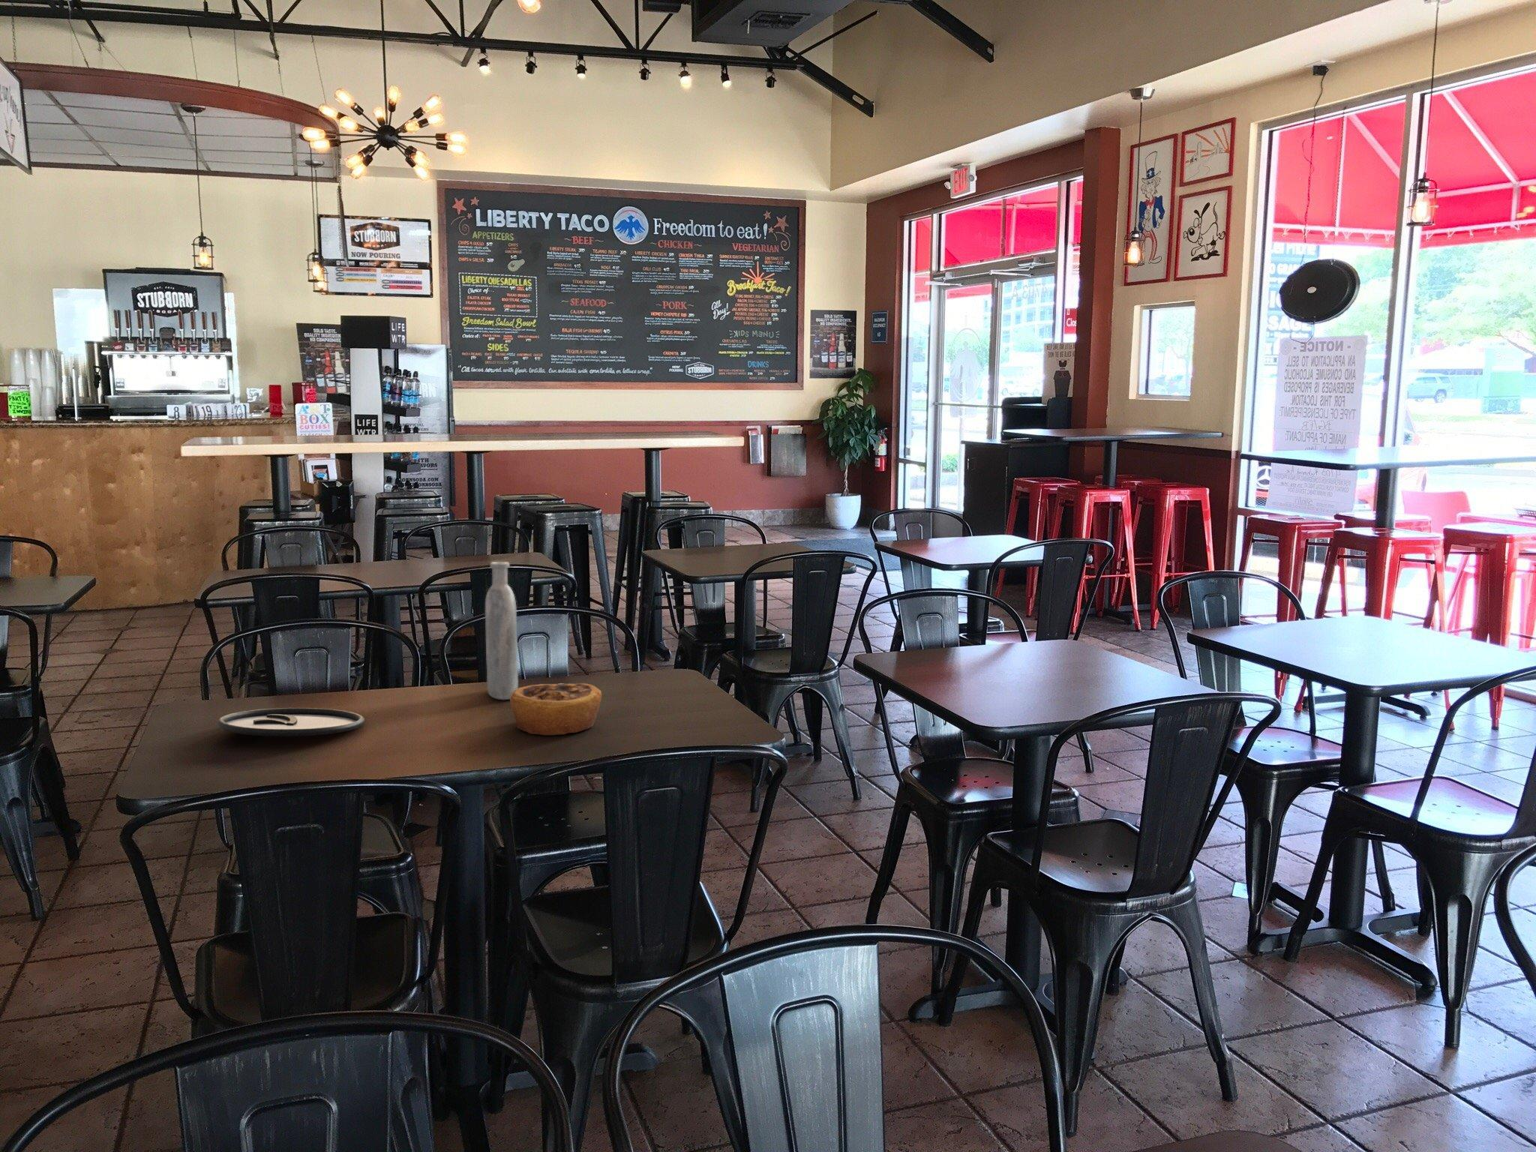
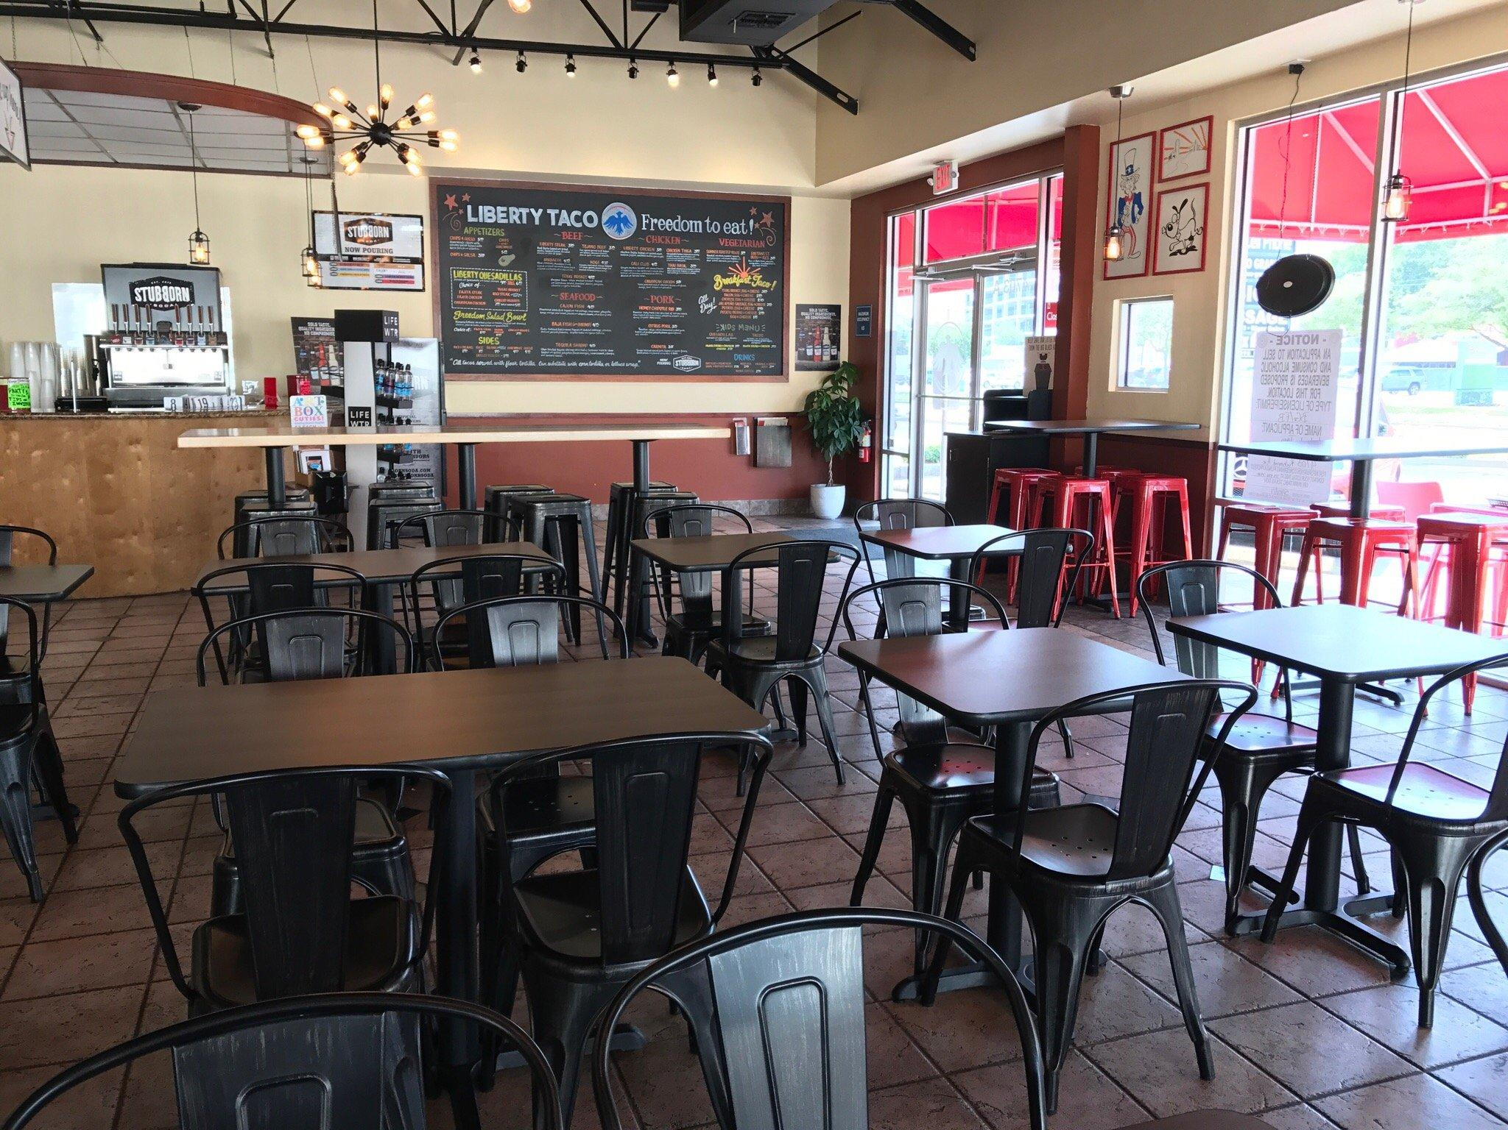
- pastry (556, 705)
- plate (291, 721)
- bottle (501, 628)
